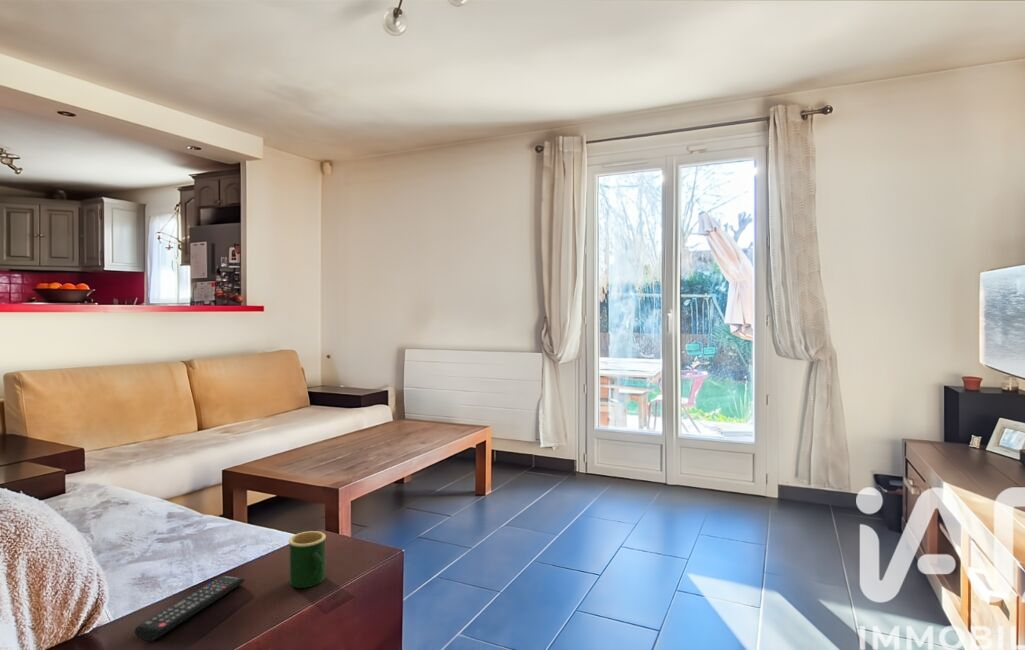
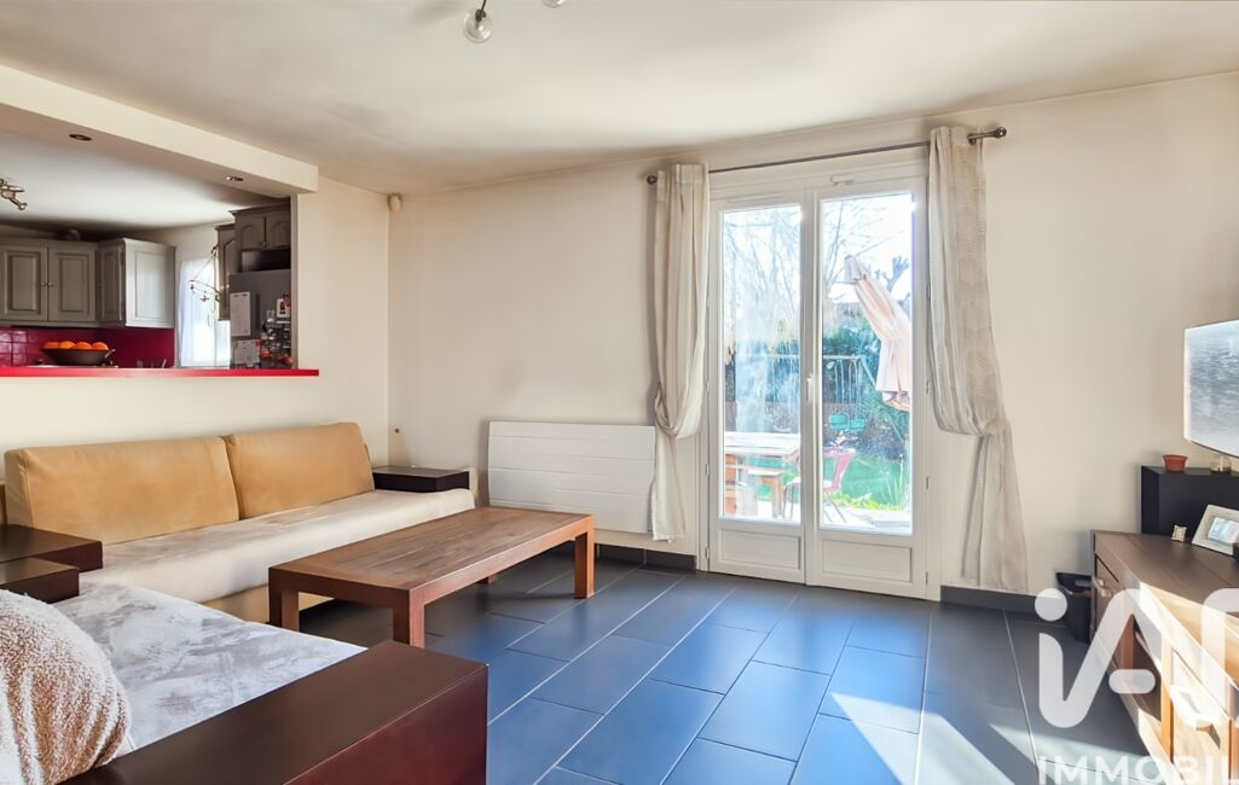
- remote control (194, 604)
- mug (310, 561)
